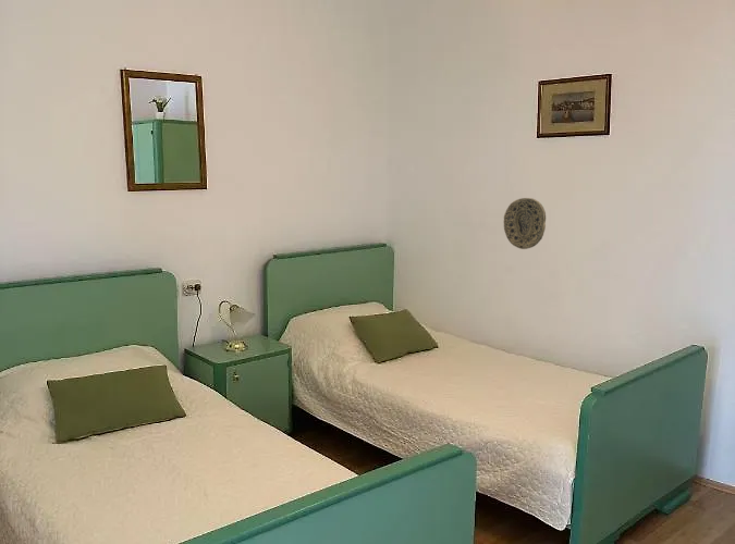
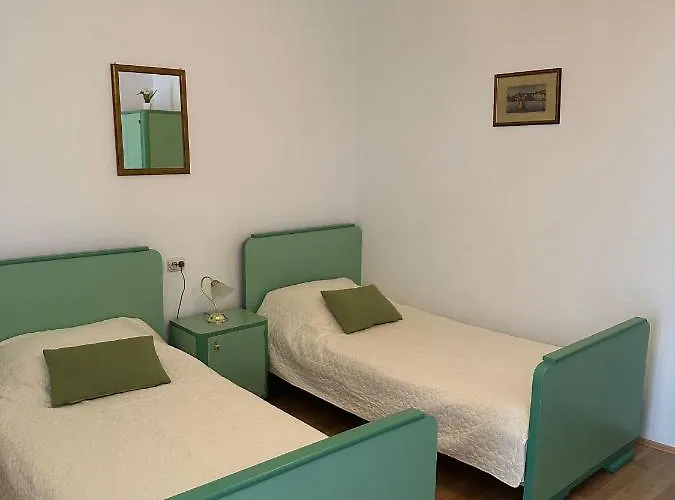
- decorative plate (524, 223)
